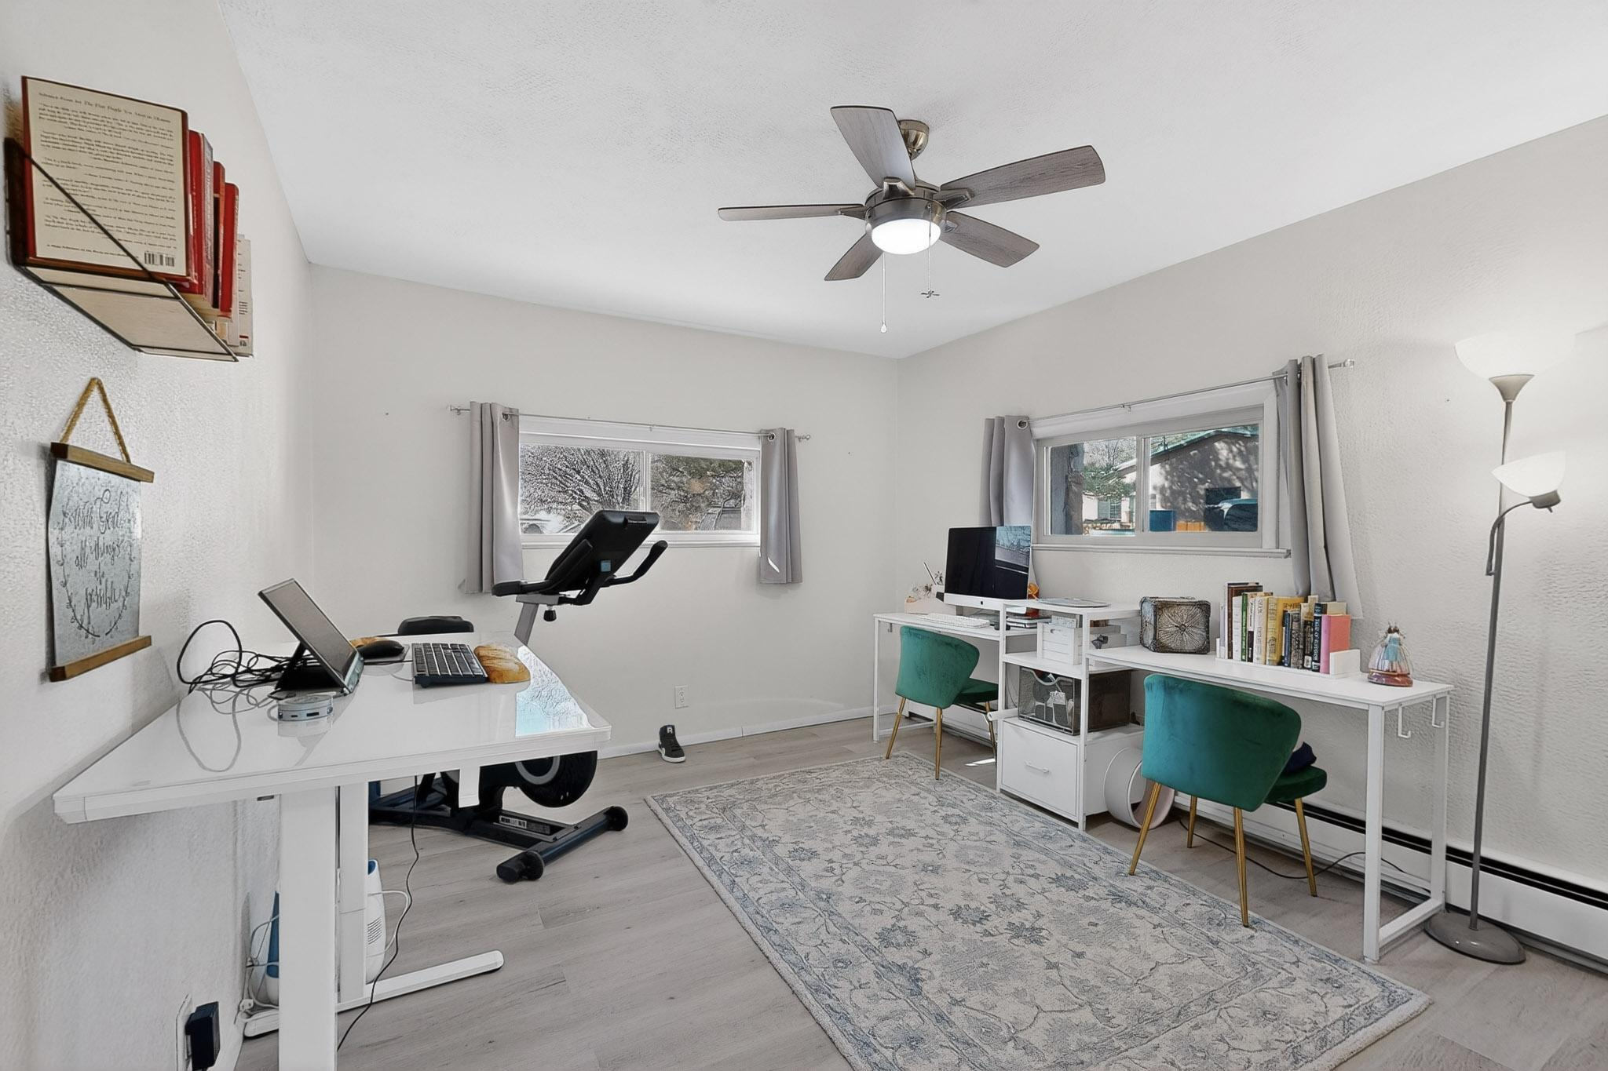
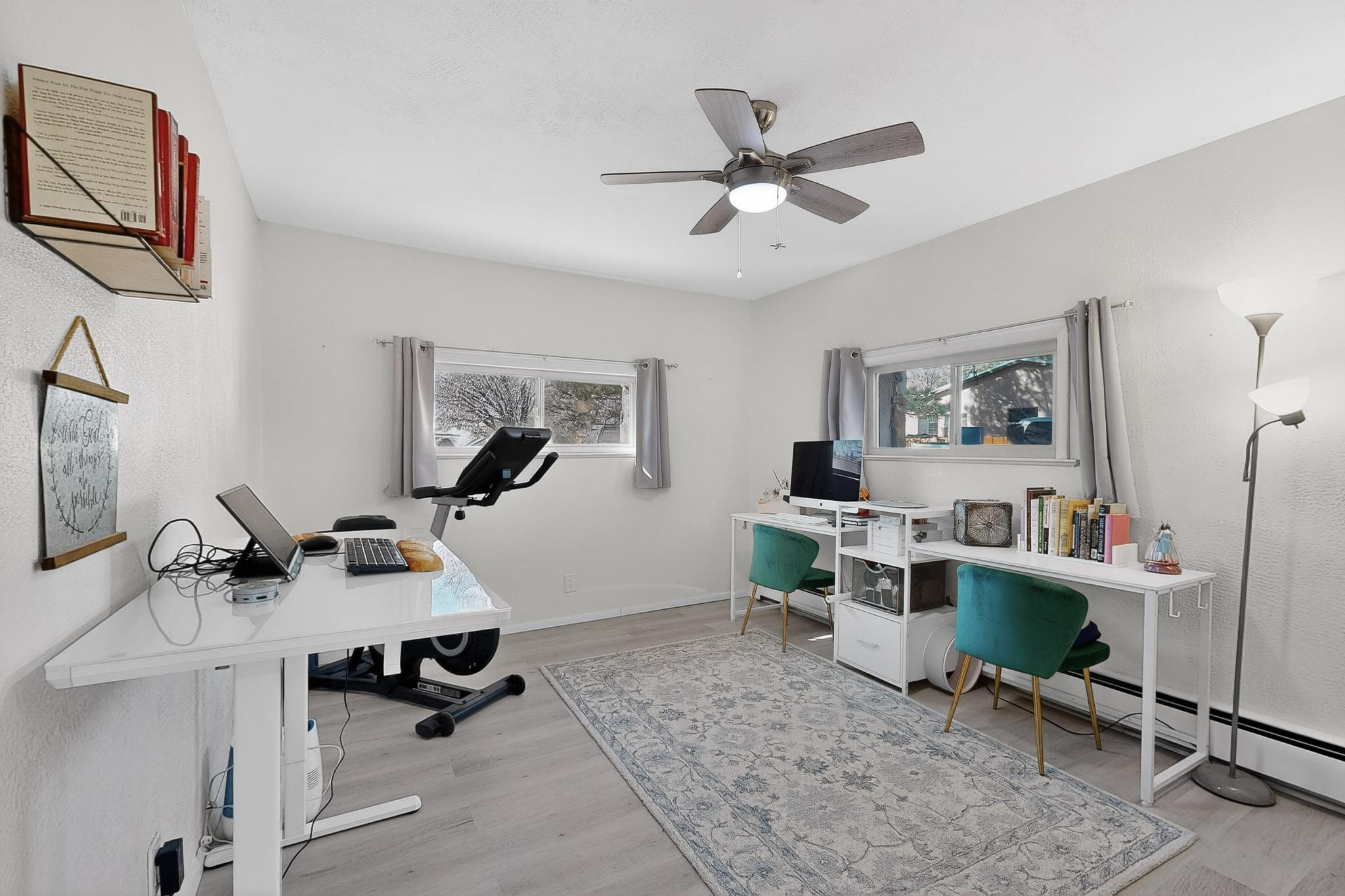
- sneaker (670, 741)
